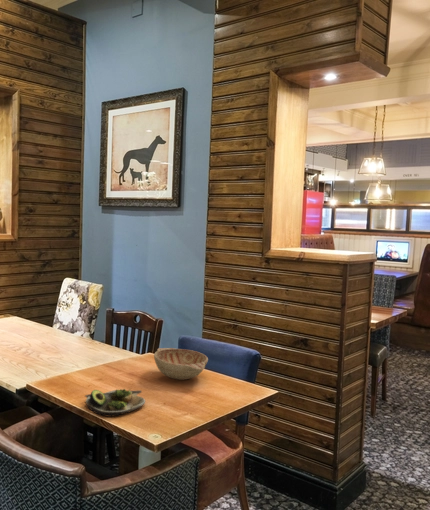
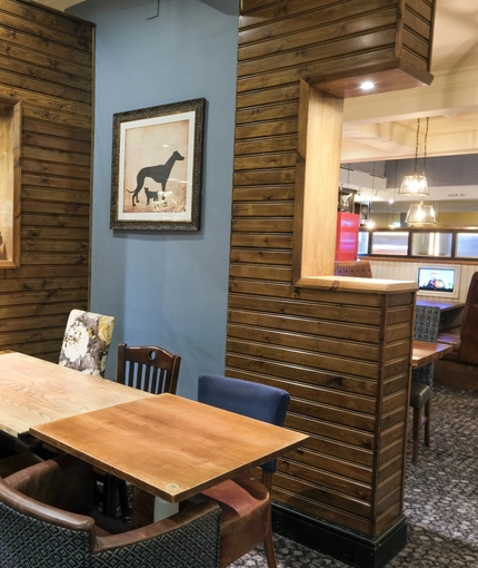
- decorative bowl (180, 365)
- salad plate (113, 398)
